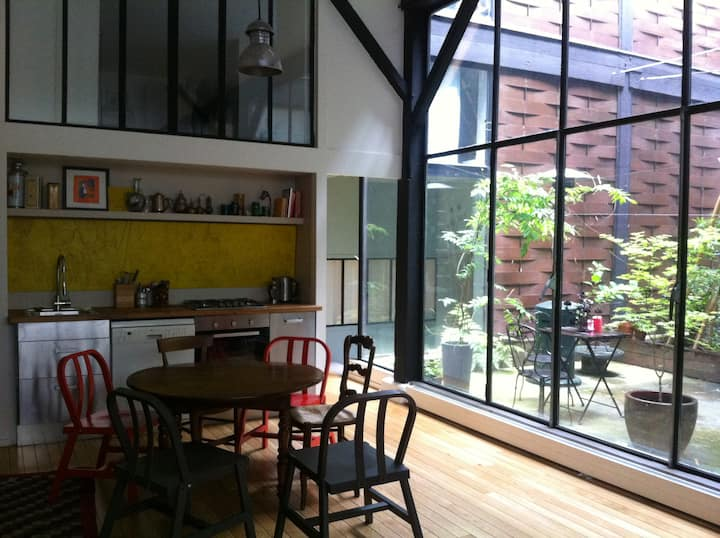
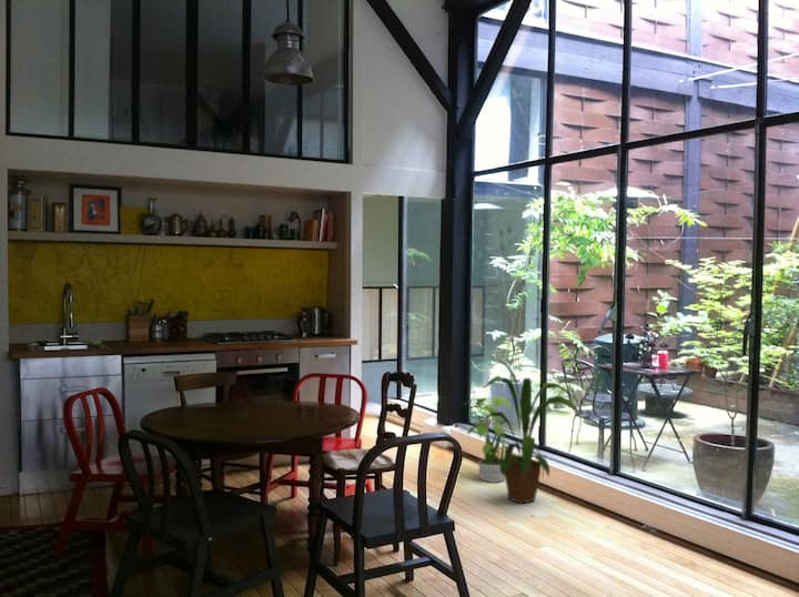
+ potted plant (487, 436)
+ house plant (529, 433)
